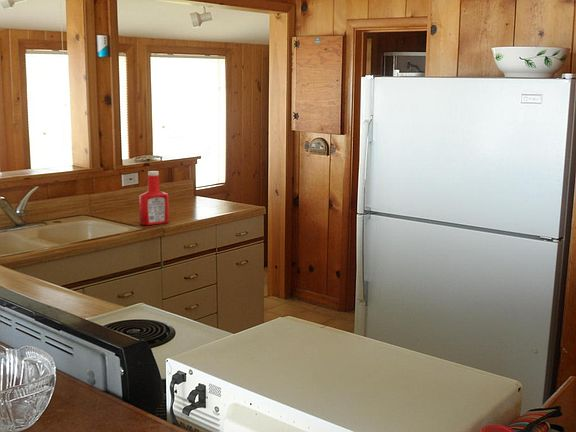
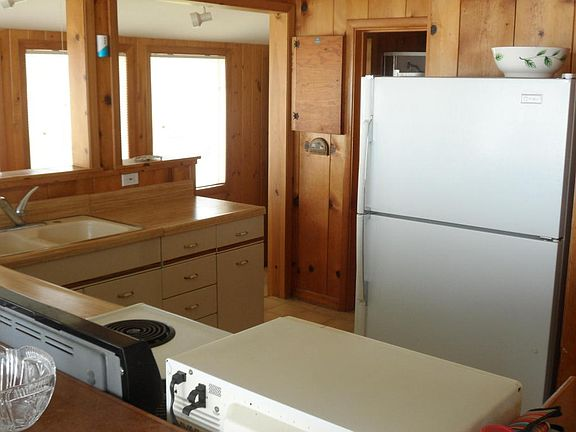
- soap bottle (153, 197)
